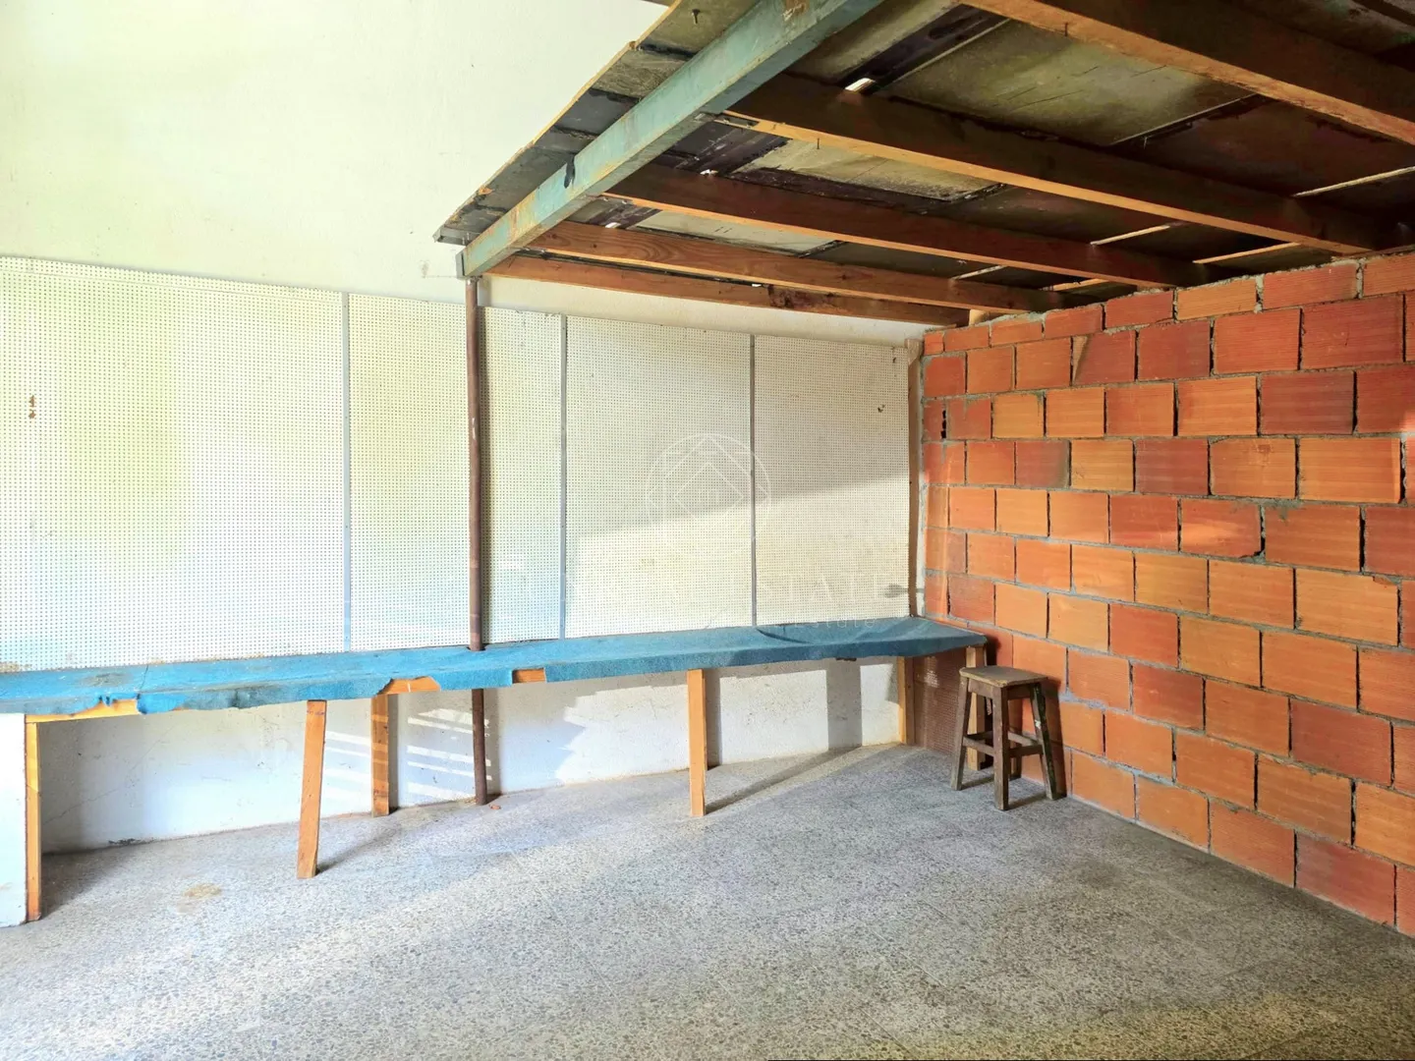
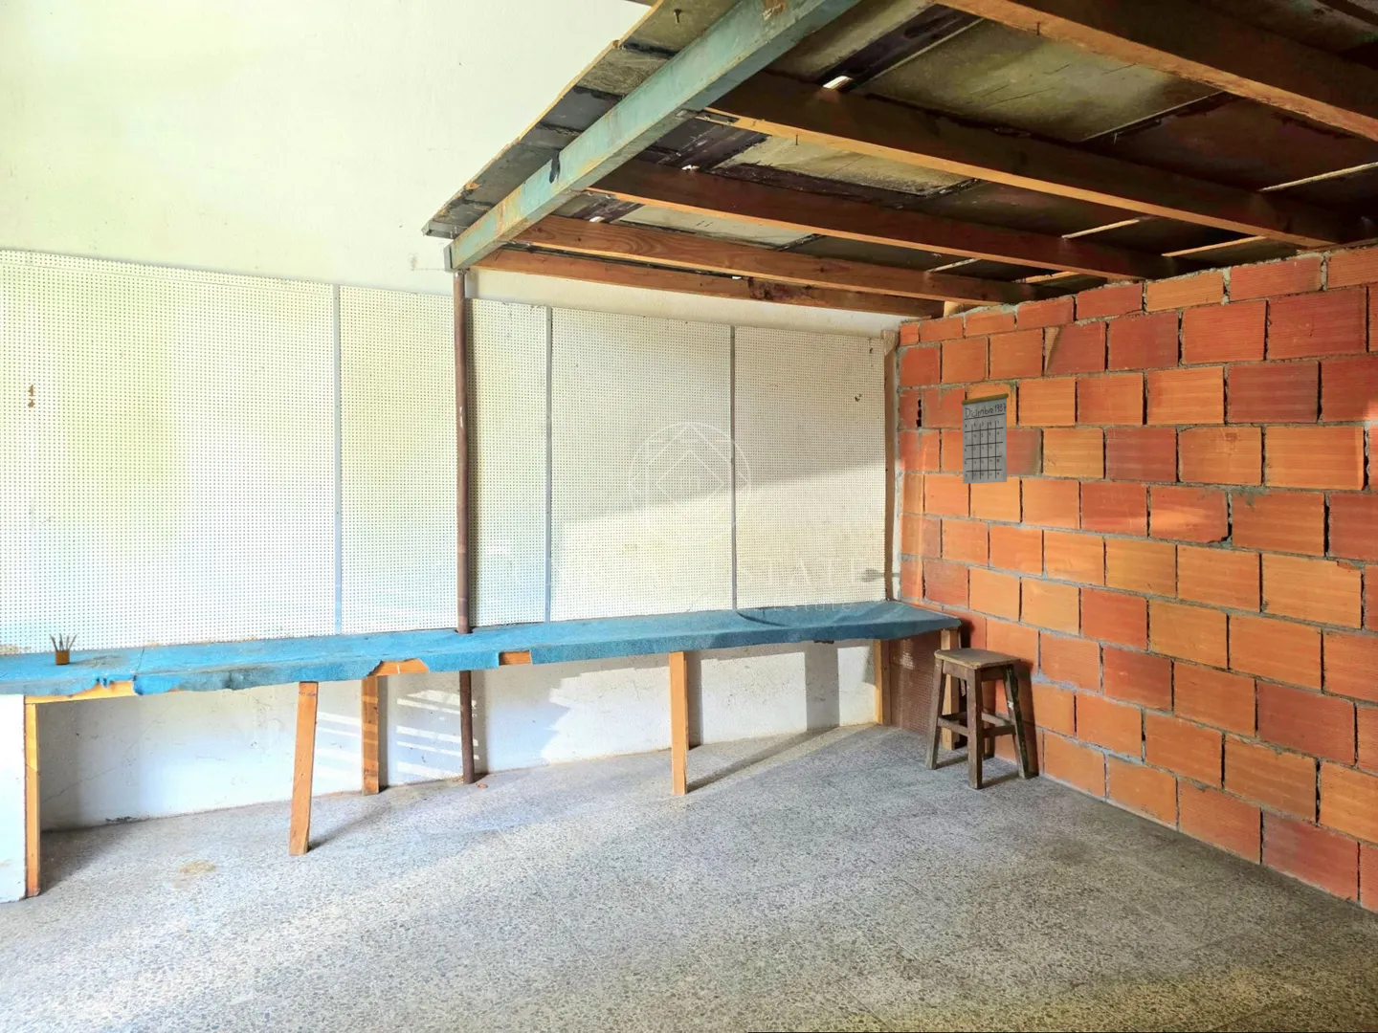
+ pencil box (63, 648)
+ calendar (984, 430)
